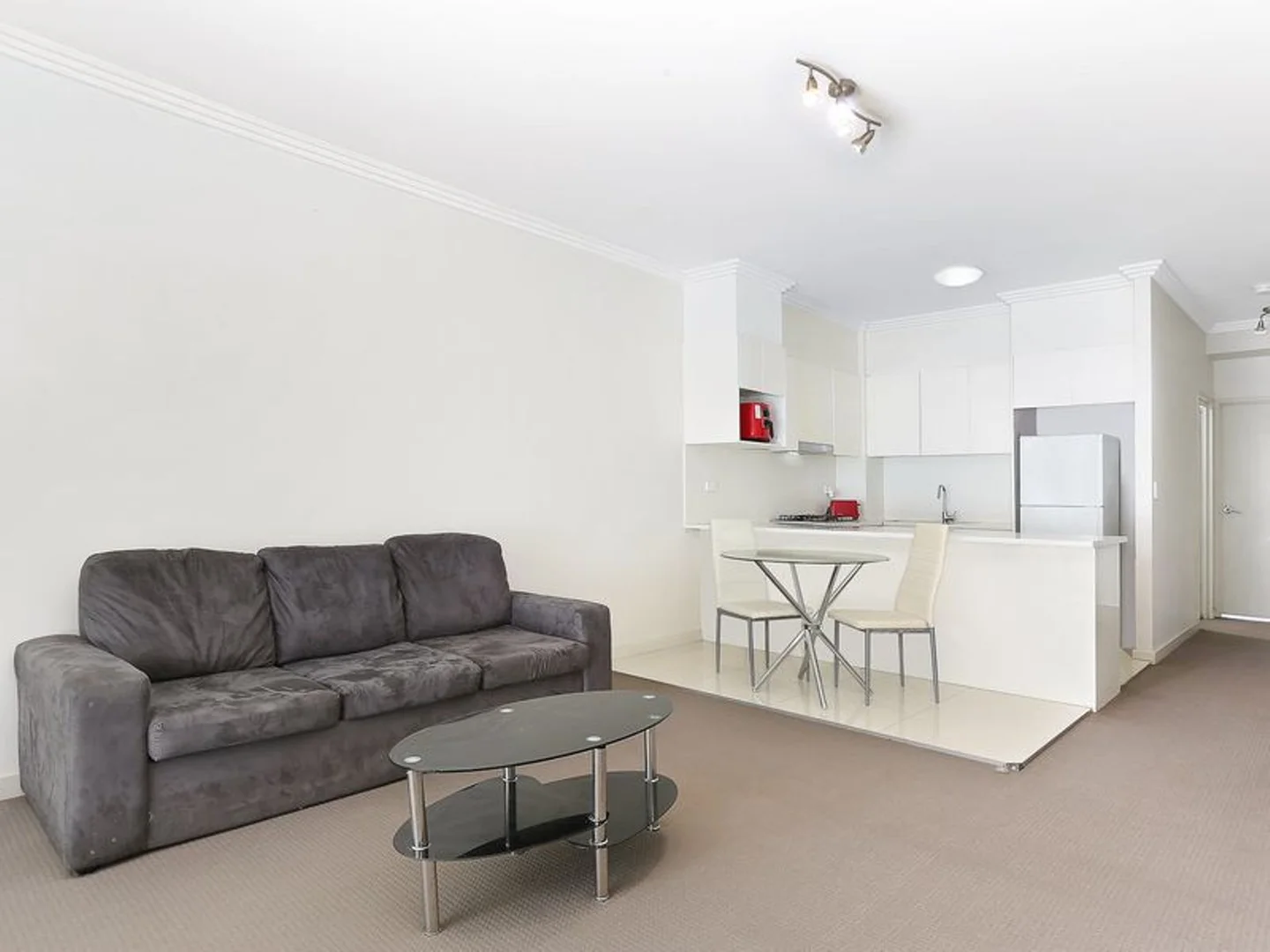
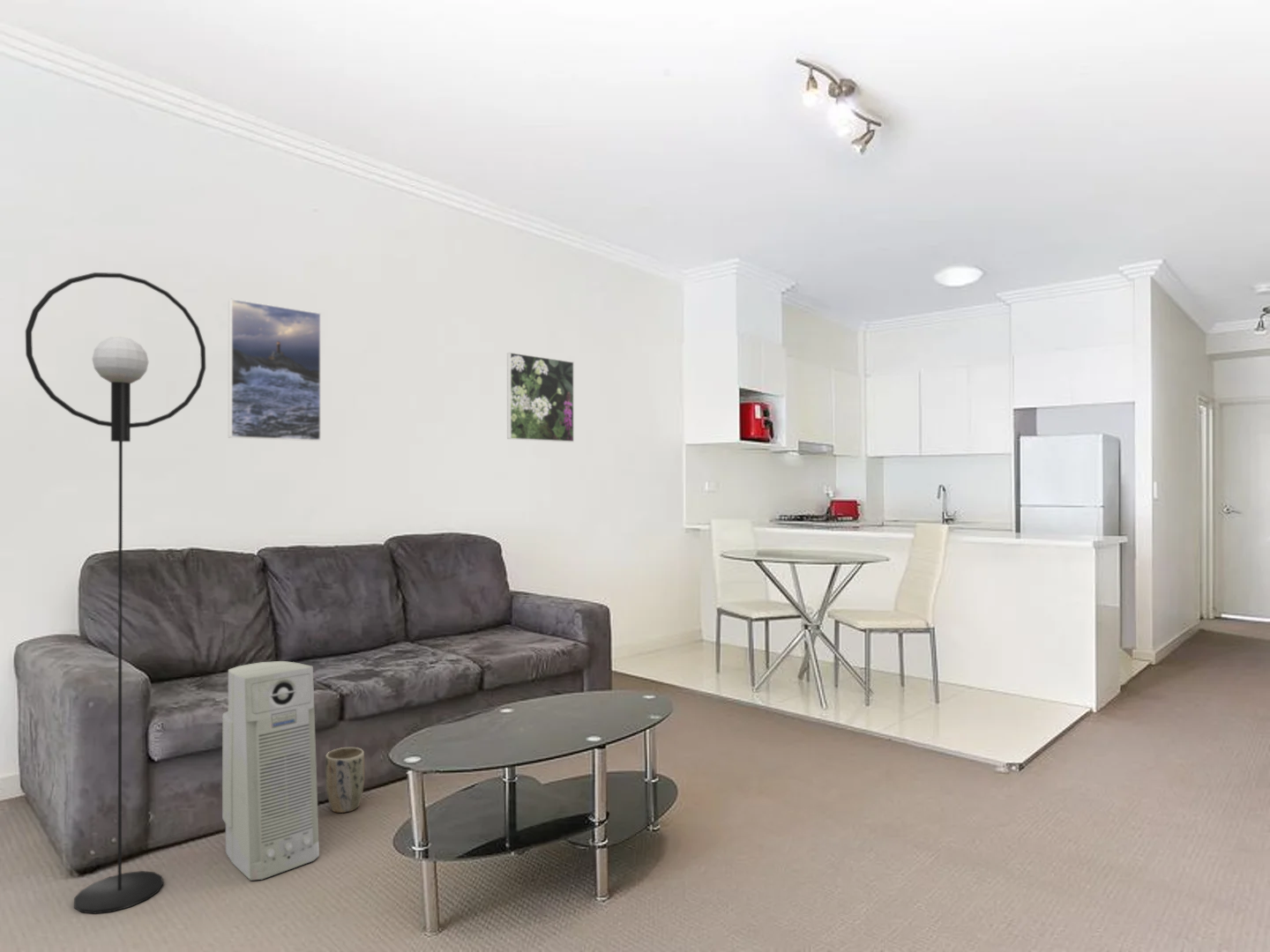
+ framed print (542, 398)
+ air purifier (267, 760)
+ plant pot (345, 780)
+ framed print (276, 373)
+ floor lamp (121, 582)
